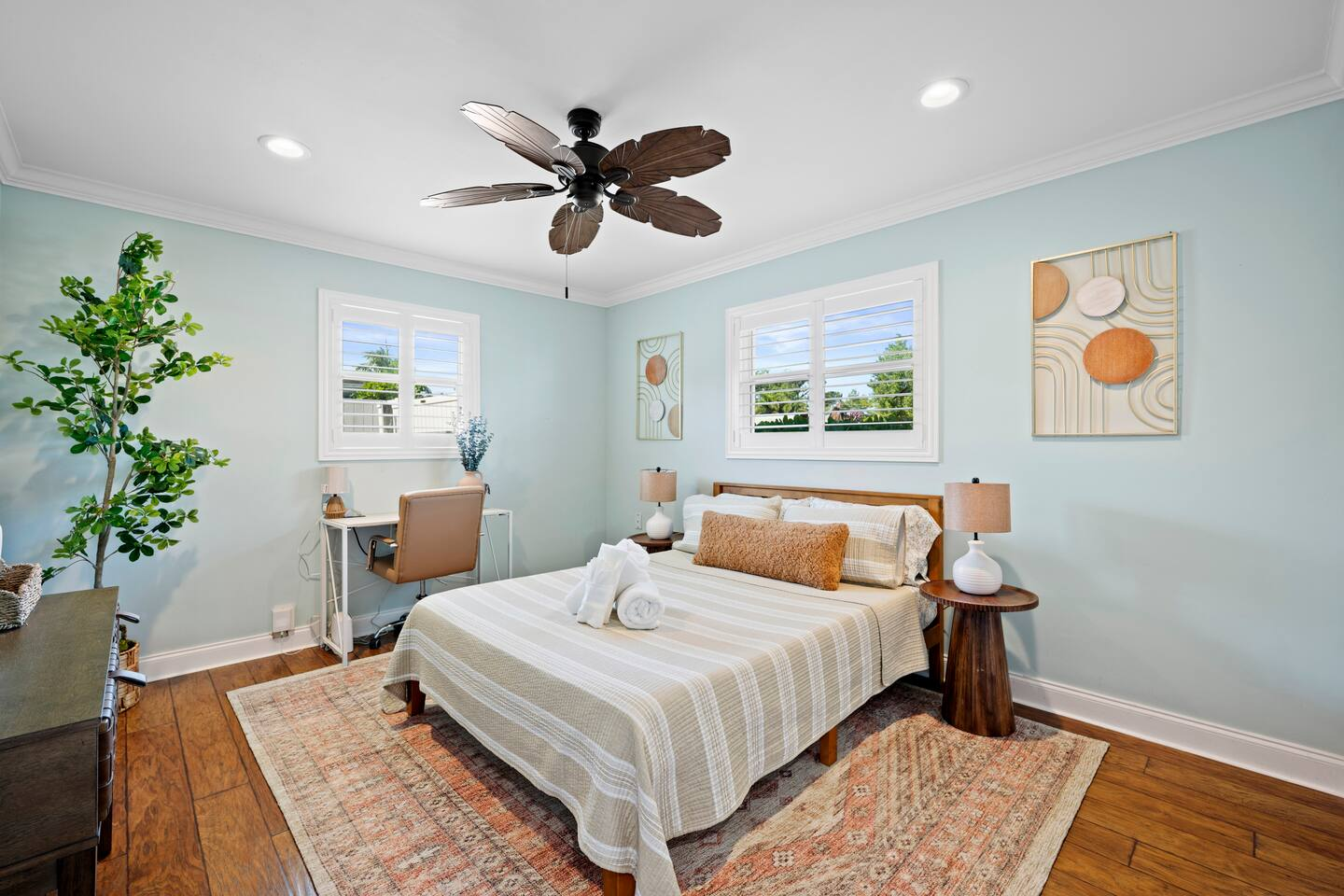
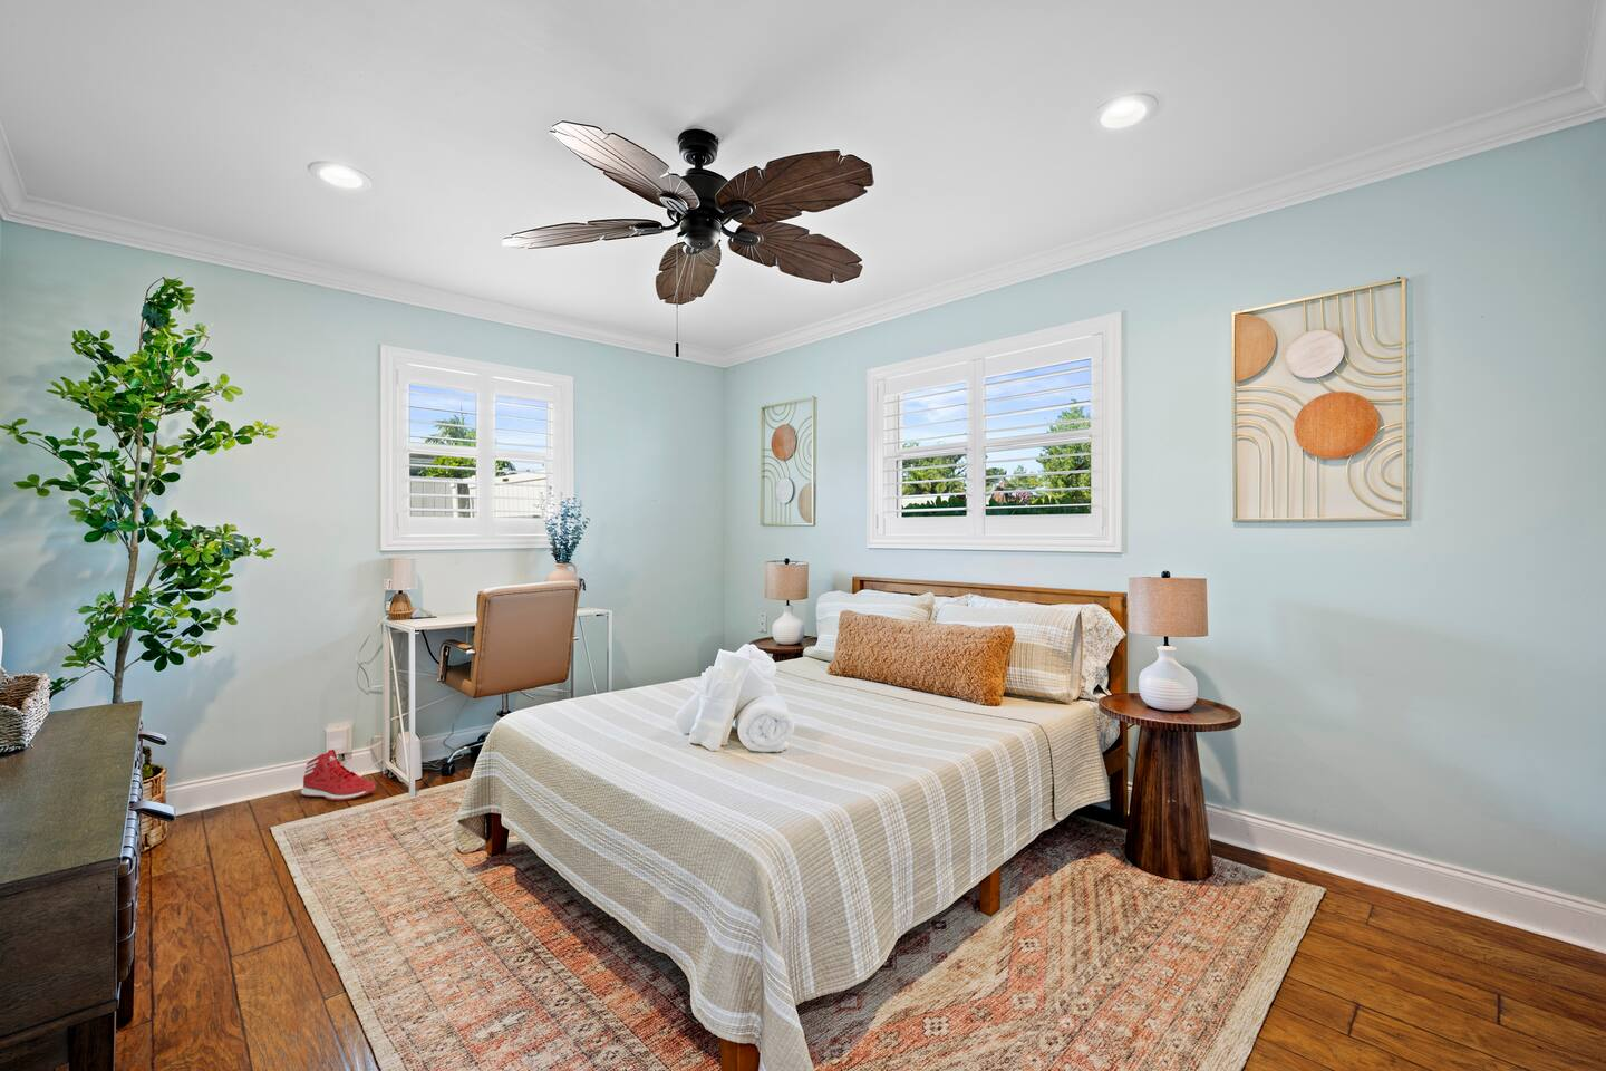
+ sneaker (338, 773)
